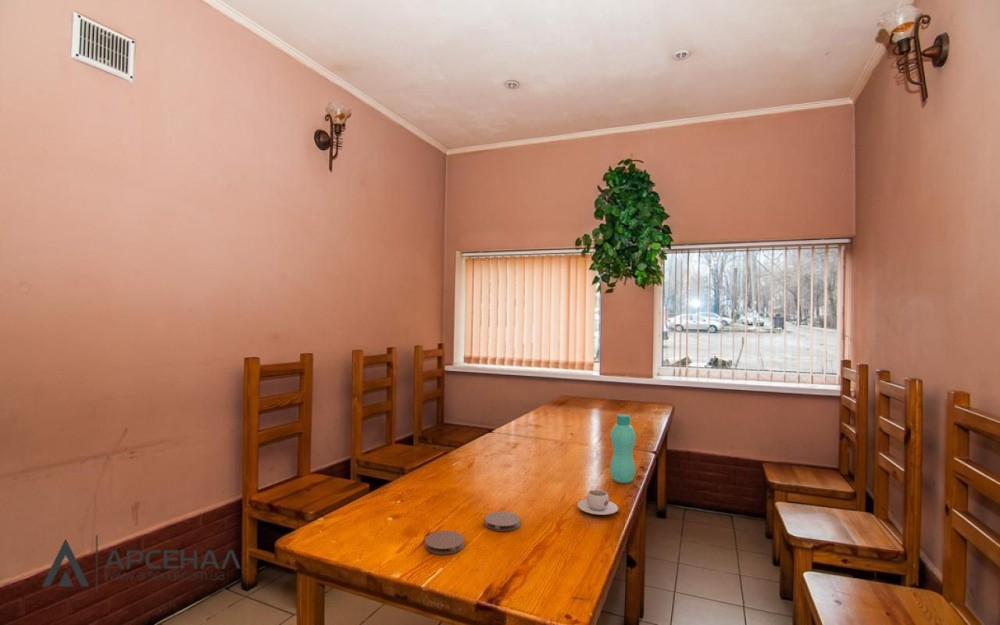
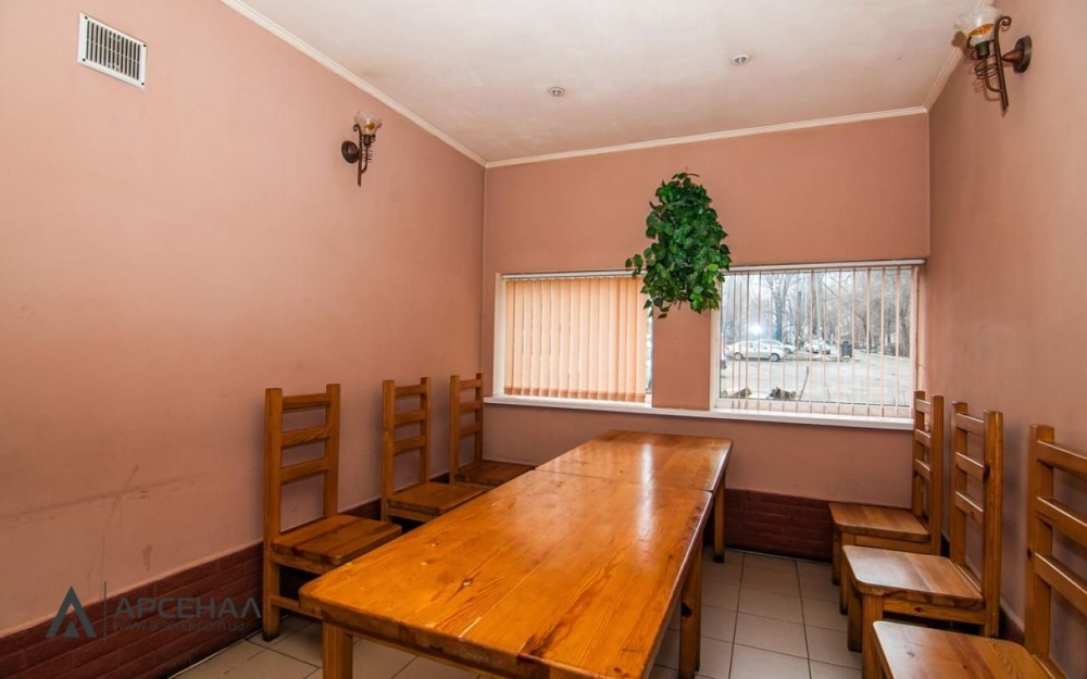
- bottle (622, 447)
- coaster (502, 520)
- teacup (597, 501)
- coaster (444, 542)
